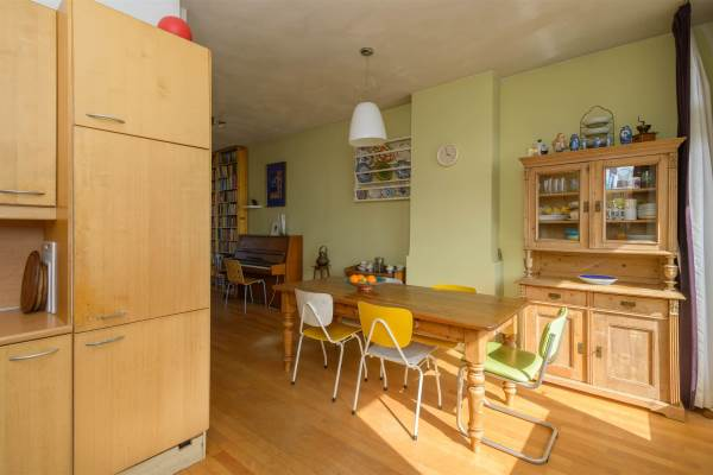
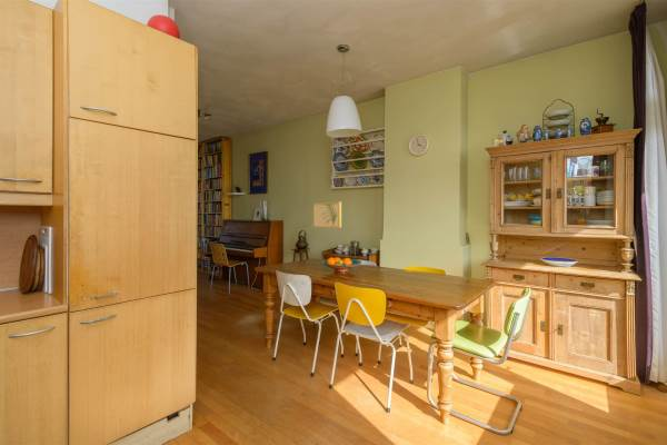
+ wall art (327, 215)
